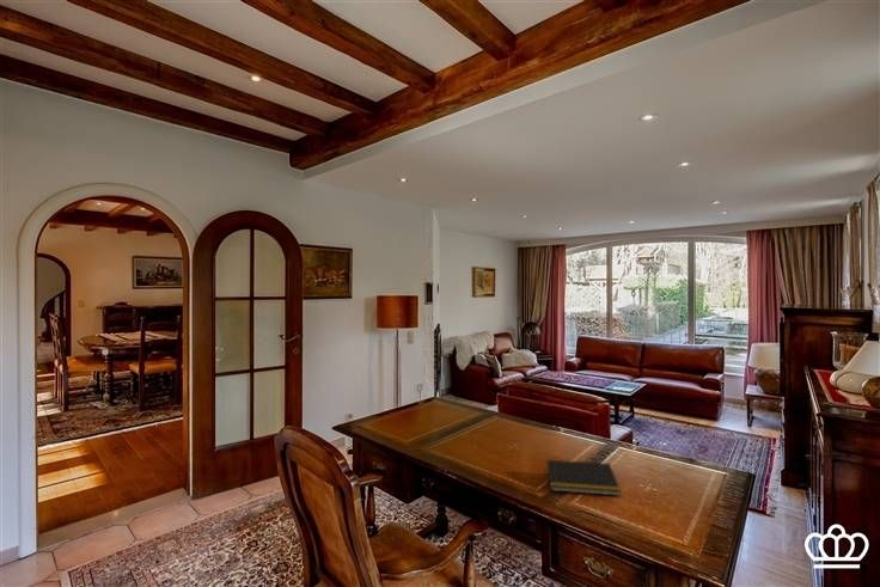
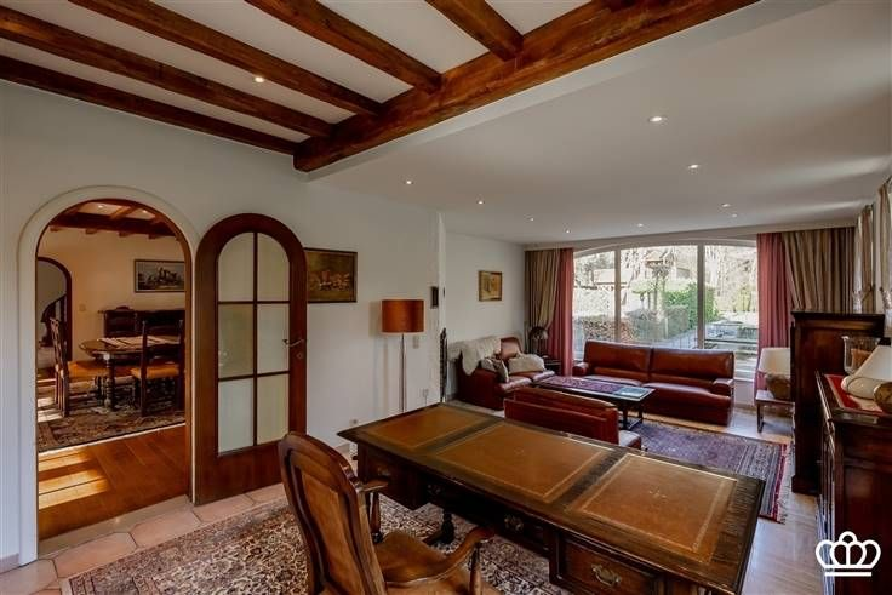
- notepad (581, 476)
